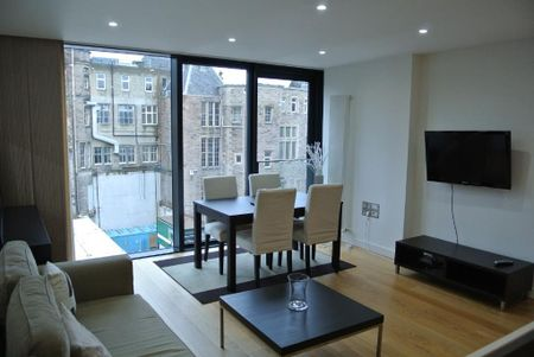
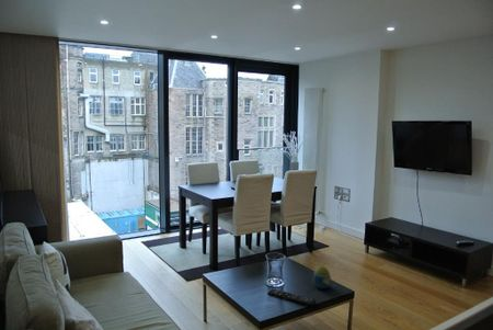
+ decorative egg (321, 276)
+ remote control (290, 296)
